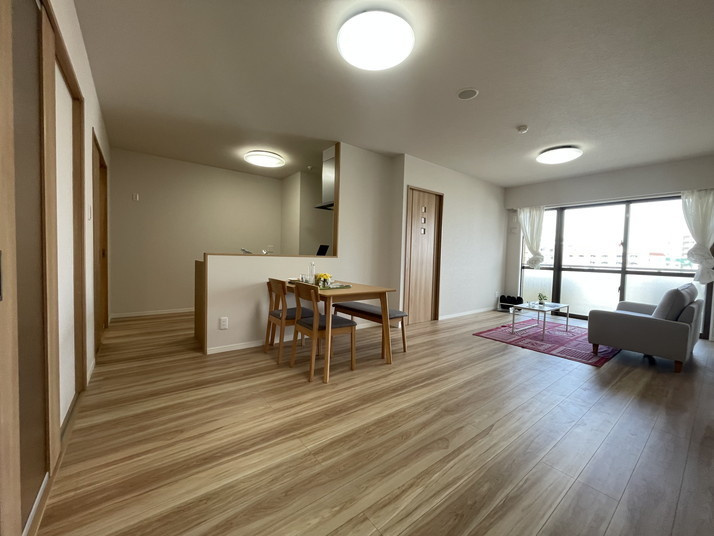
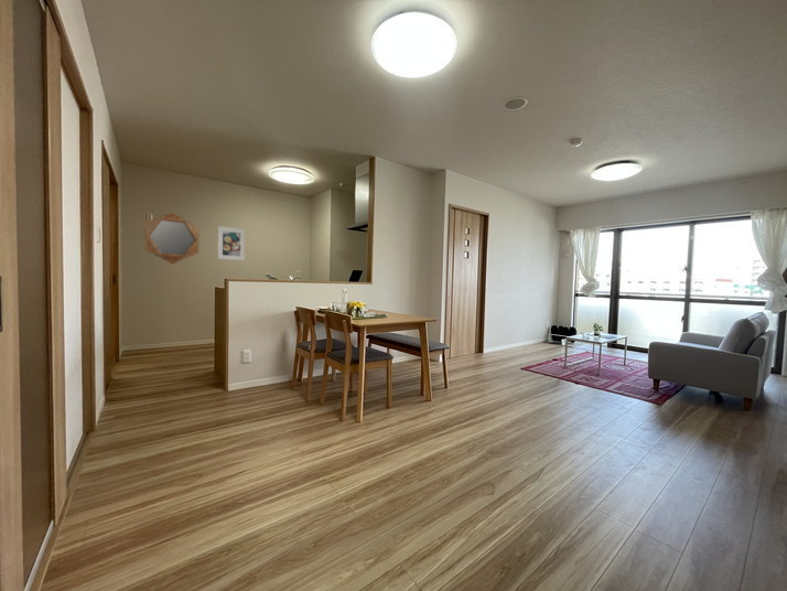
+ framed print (231, 244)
+ home mirror (172, 237)
